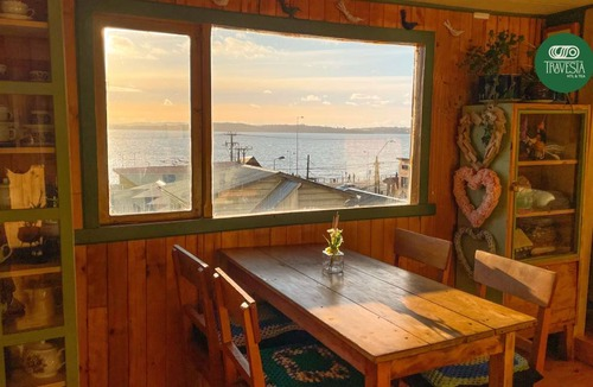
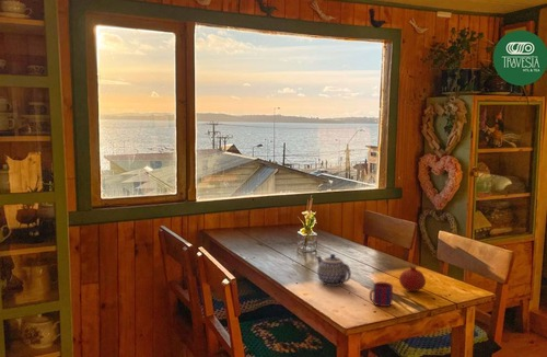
+ fruit (412, 277)
+ mug (379, 295)
+ teapot (331, 268)
